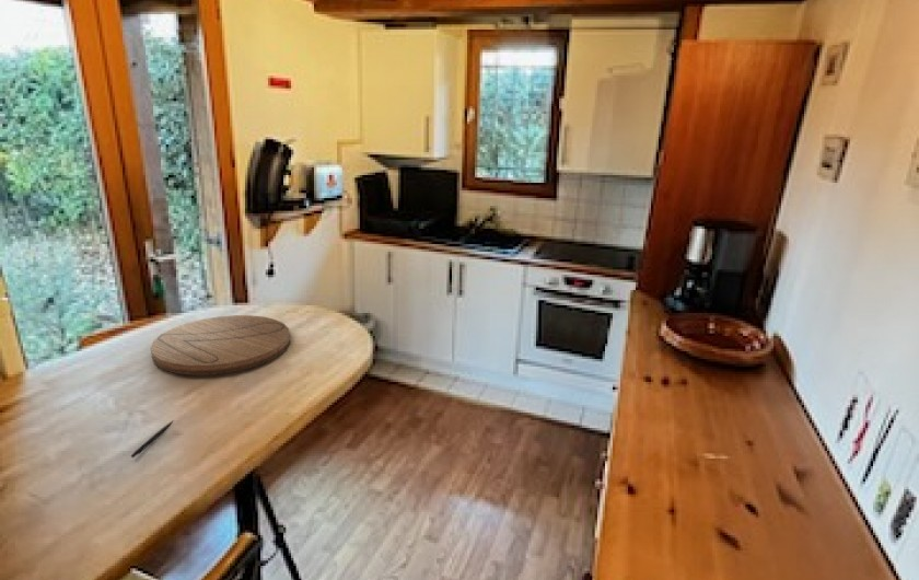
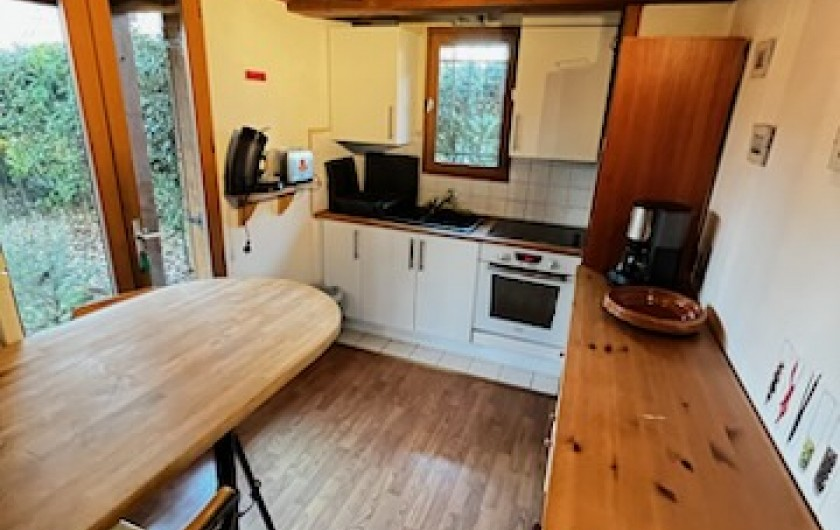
- pen (154, 436)
- cutting board (223, 341)
